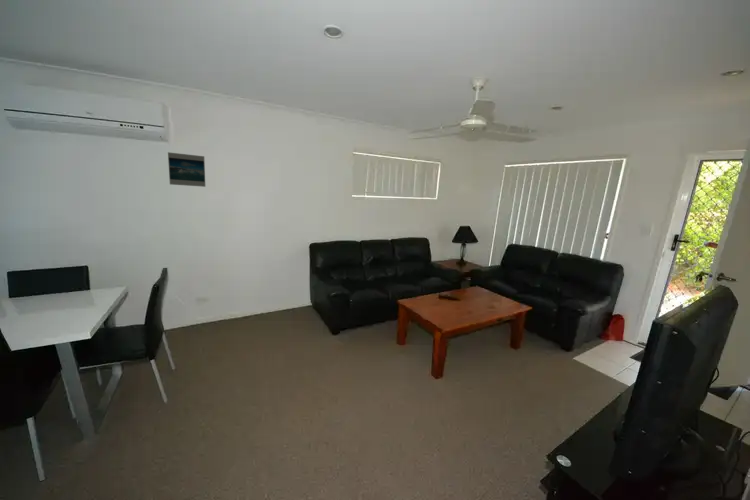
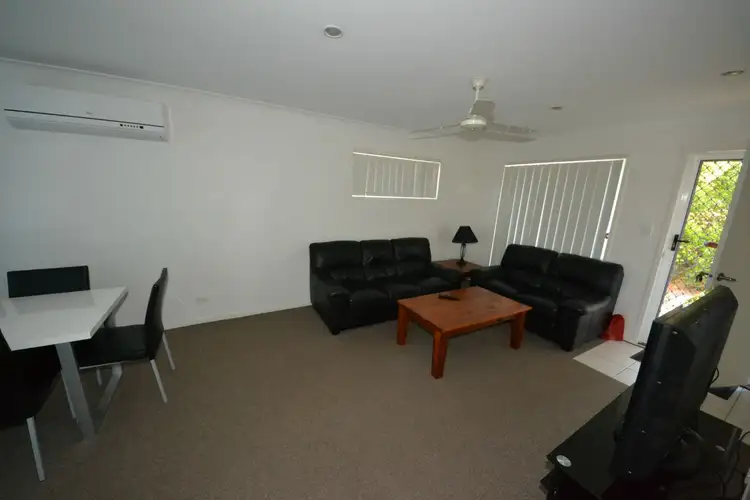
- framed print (187, 170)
